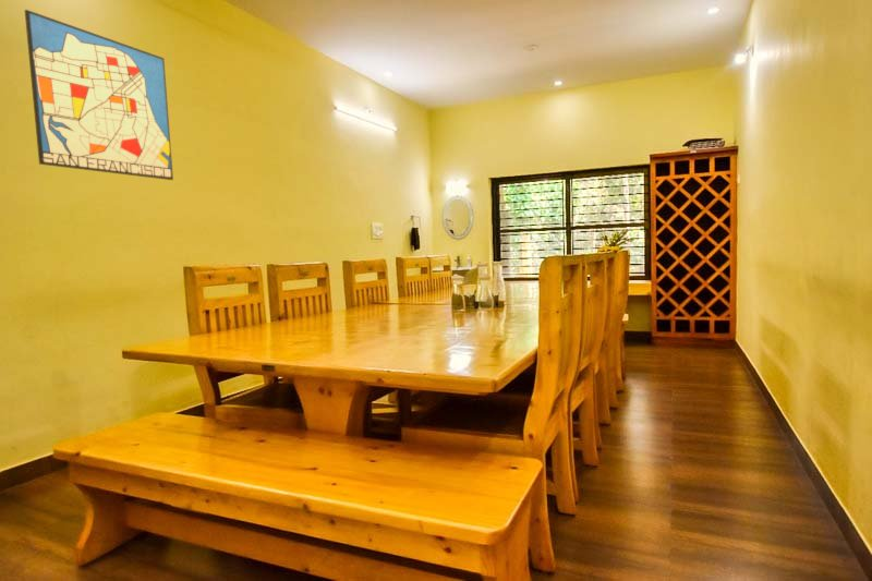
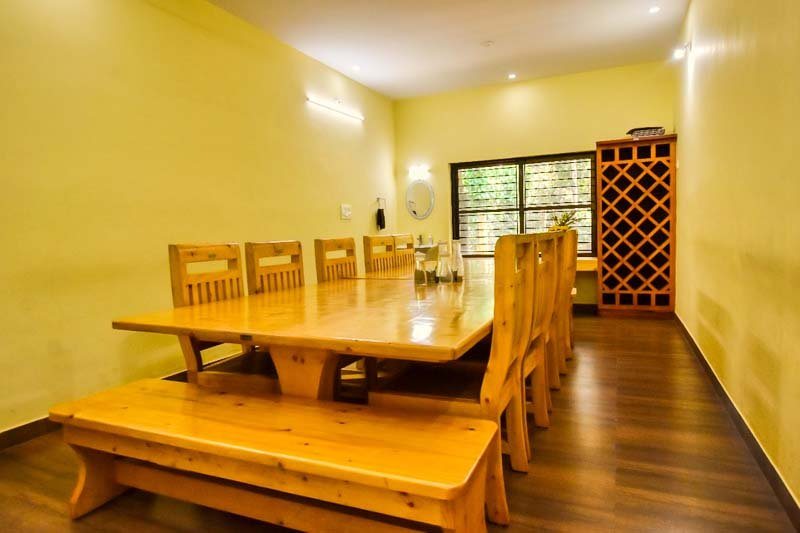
- wall art (108, 105)
